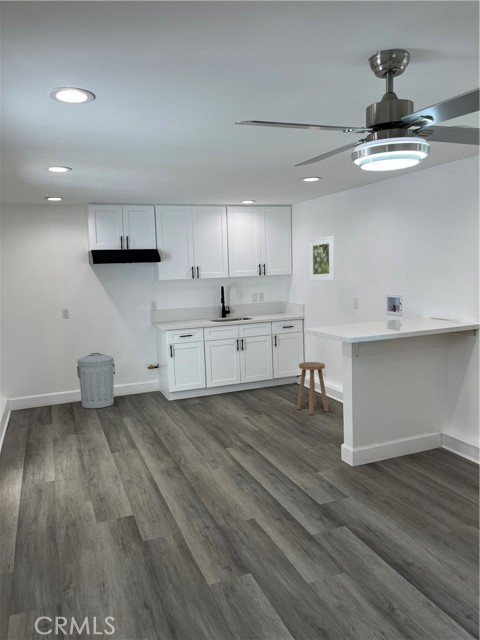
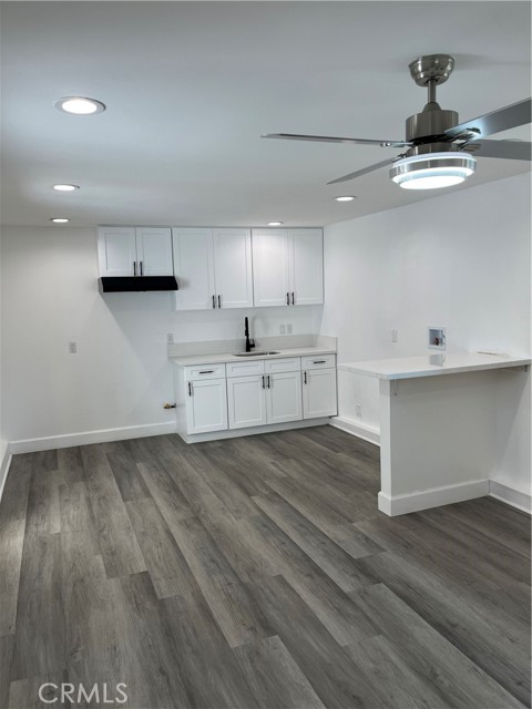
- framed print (321, 259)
- trash can (96, 378)
- stool (312, 387)
